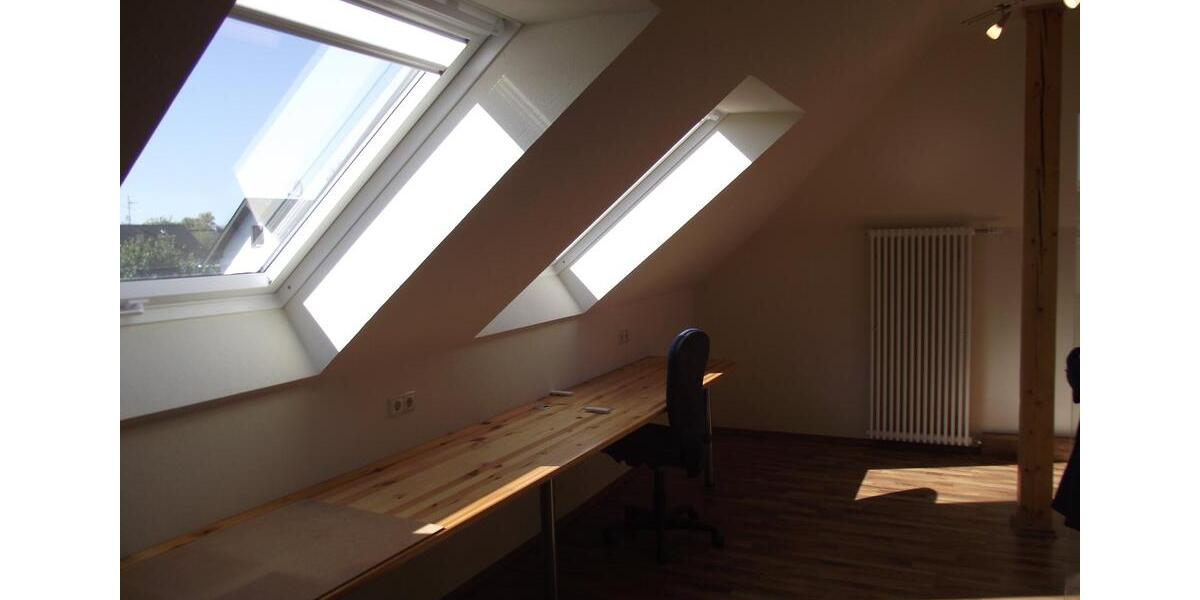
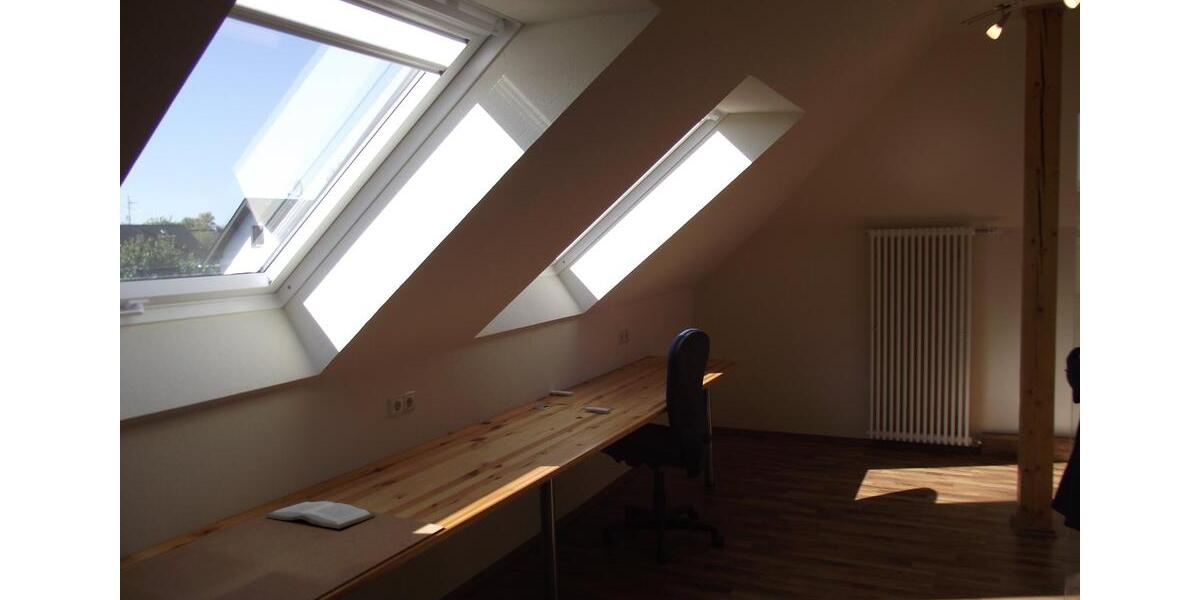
+ book (320, 512)
